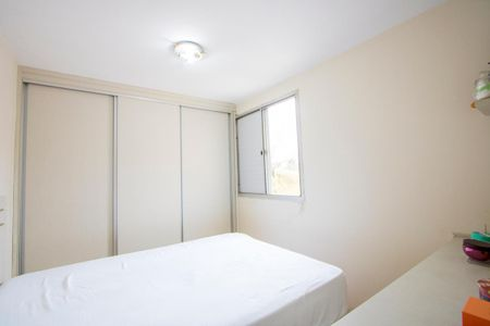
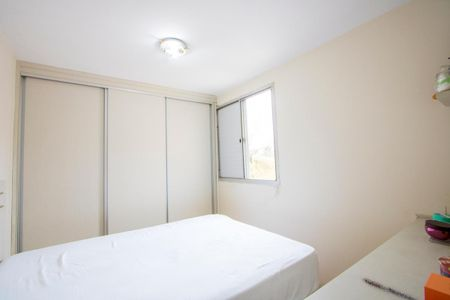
+ pen (388, 288)
